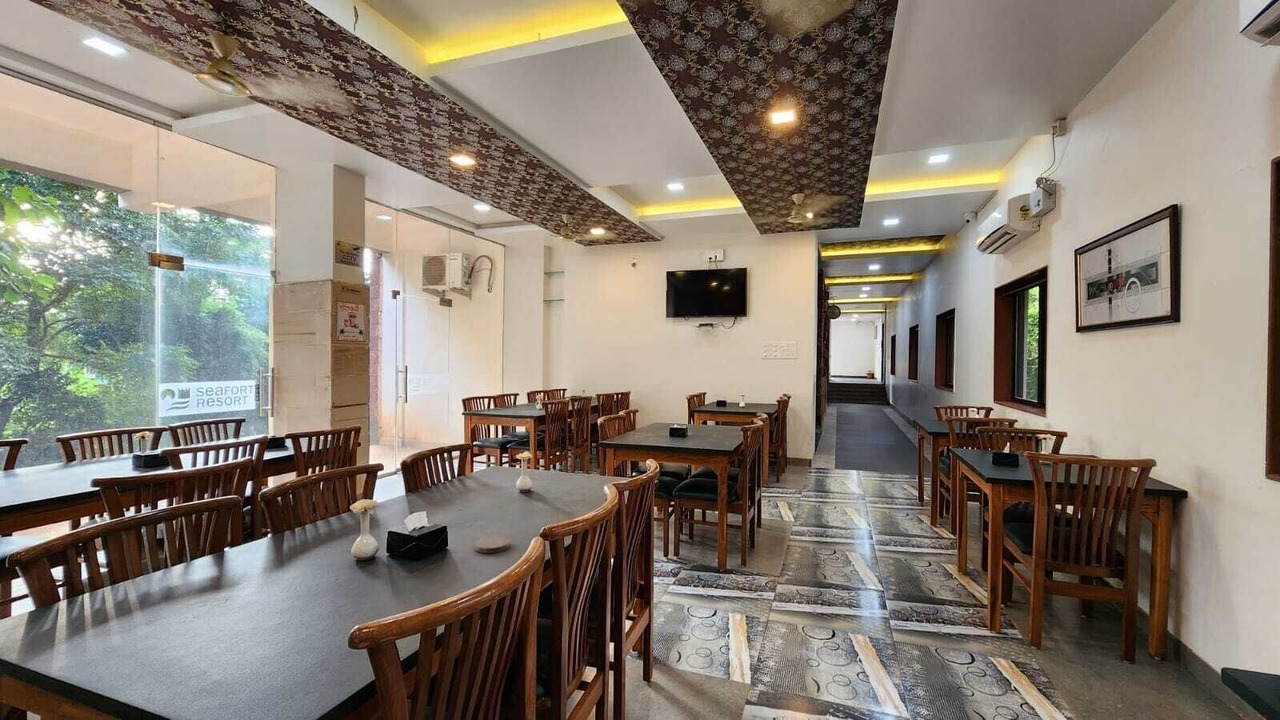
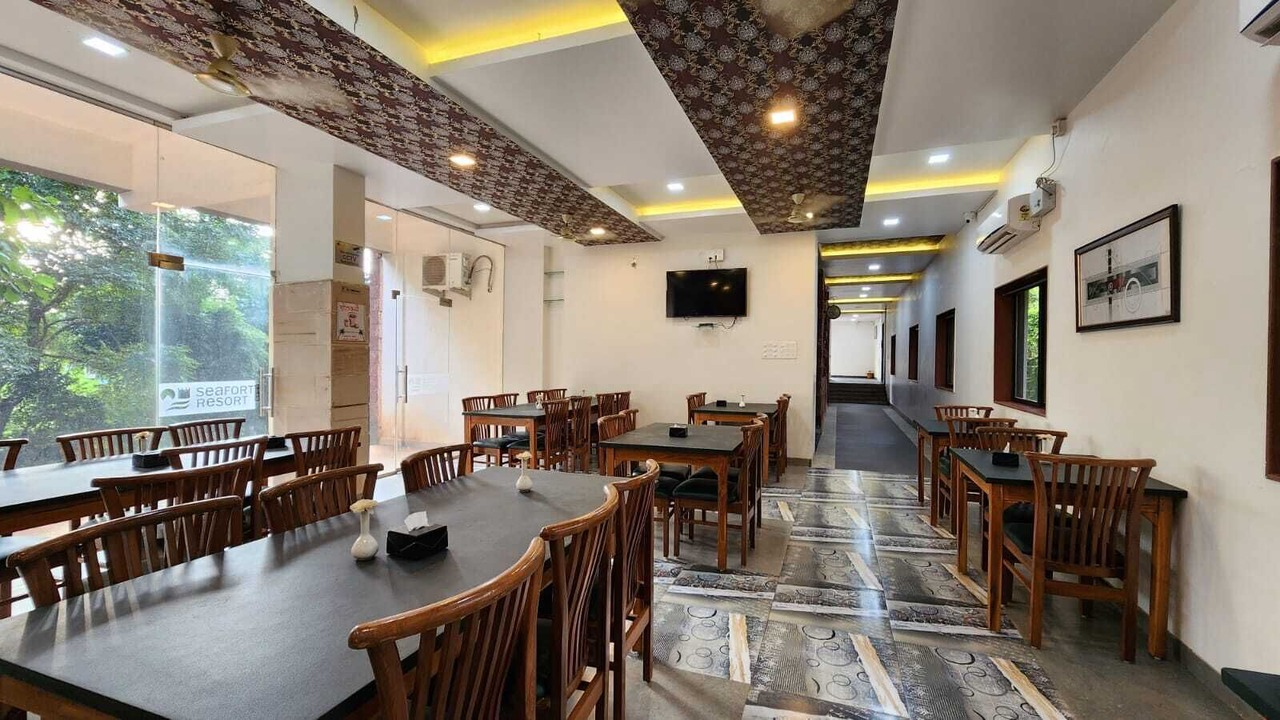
- coaster (492, 544)
